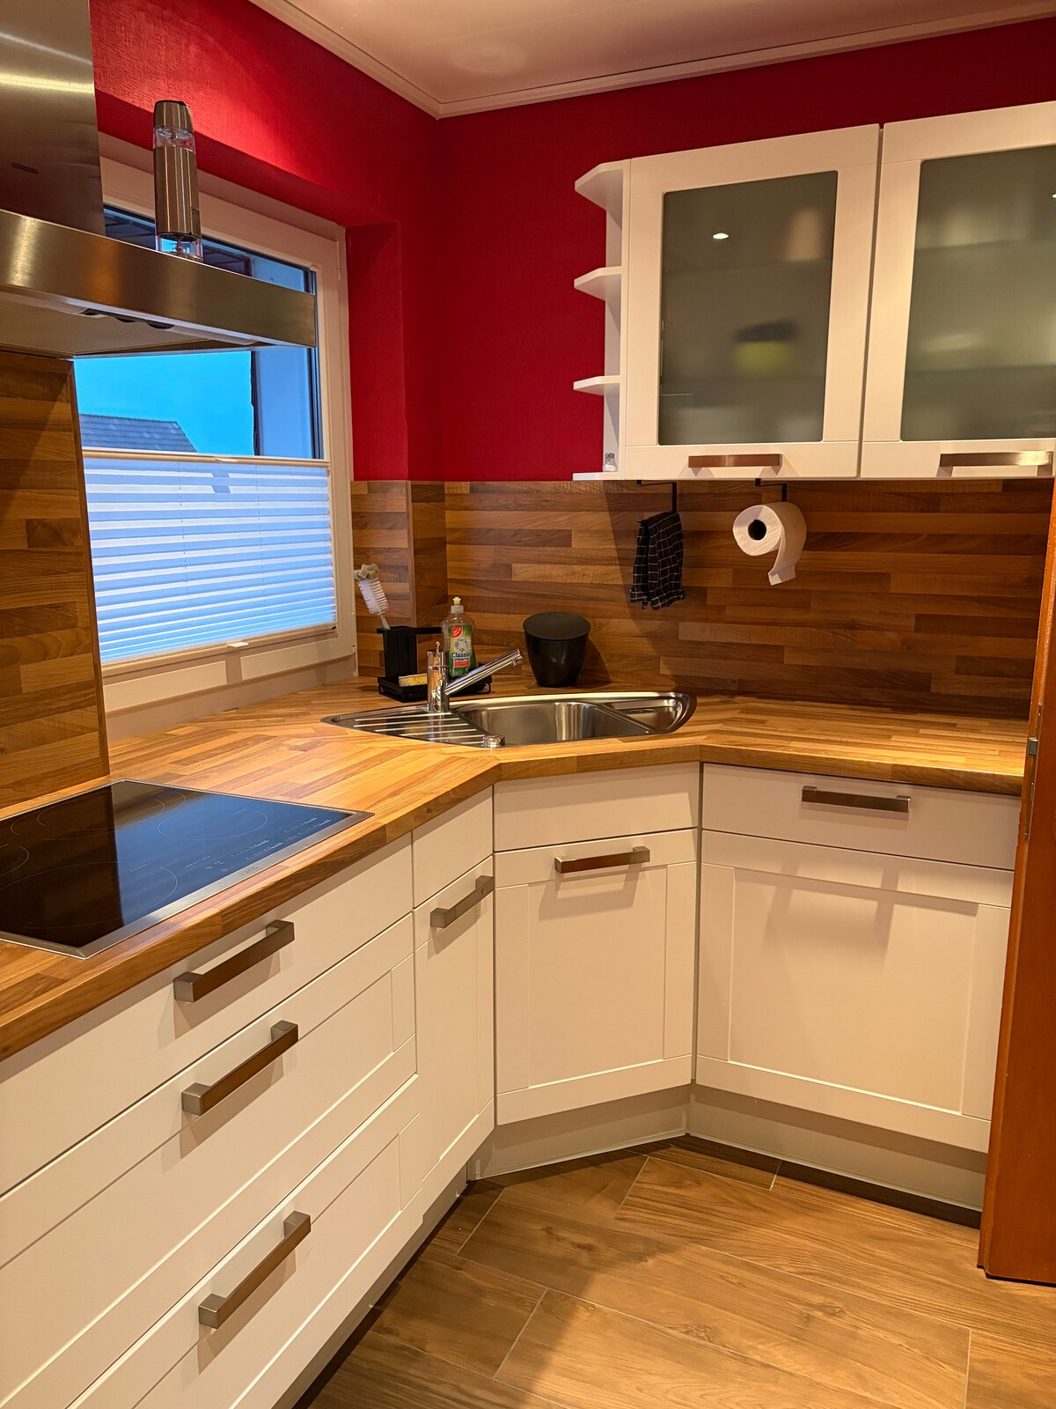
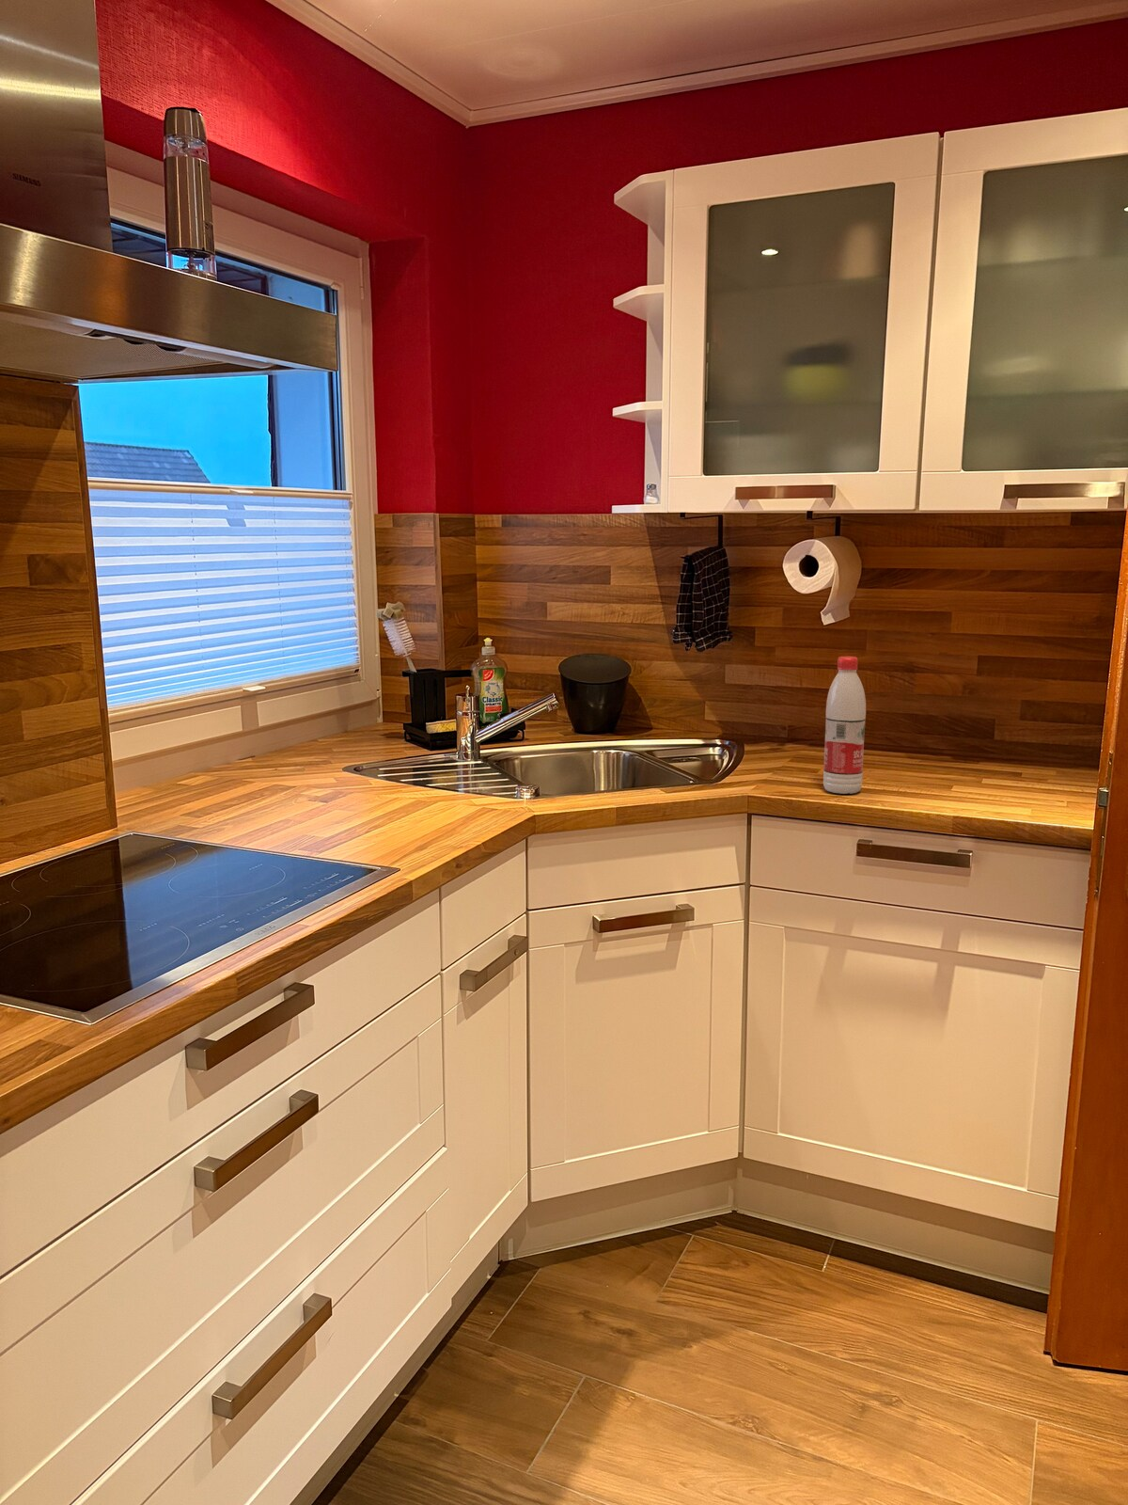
+ water bottle (845, 724)
